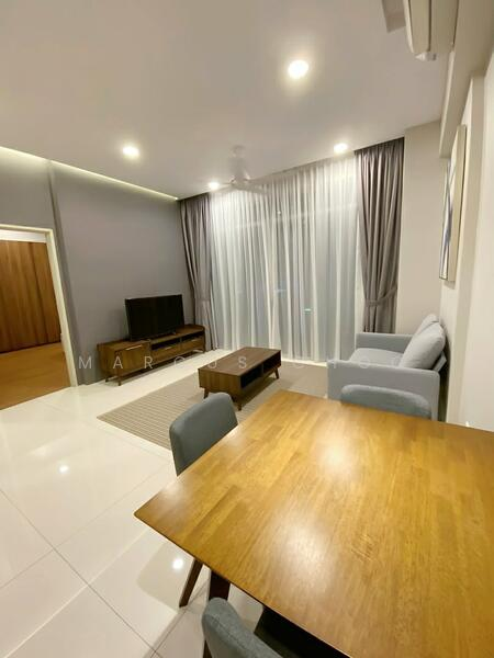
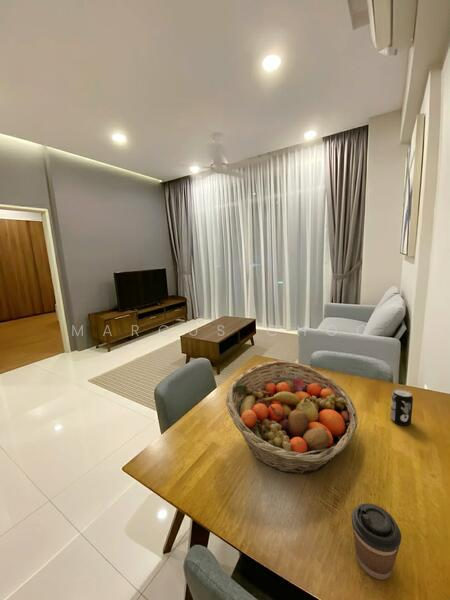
+ beverage can (401, 406)
+ coffee cup (374, 537)
+ fruit basket (291, 409)
